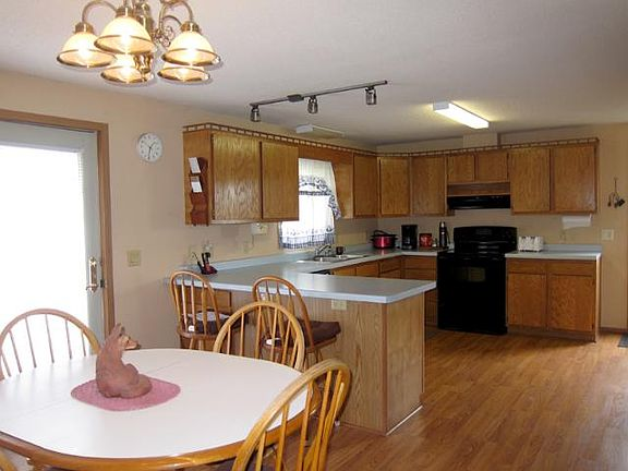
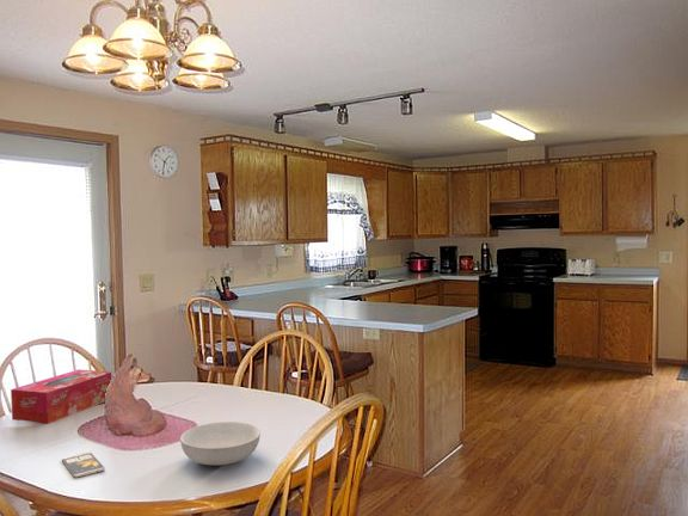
+ serving bowl (221, 446)
+ smartphone (82, 463)
+ tissue box (64, 394)
